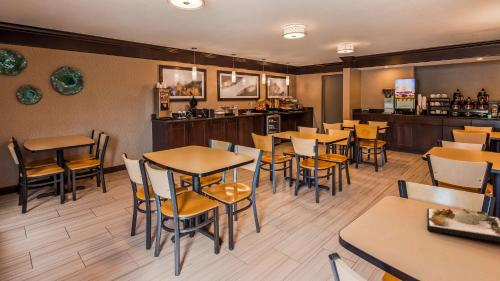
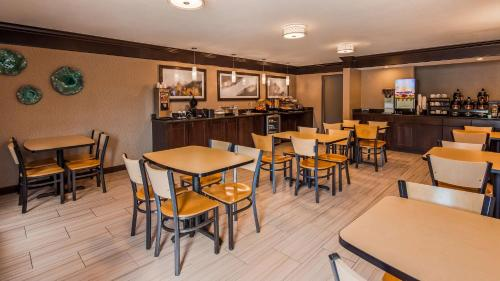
- dinner plate (464, 218)
